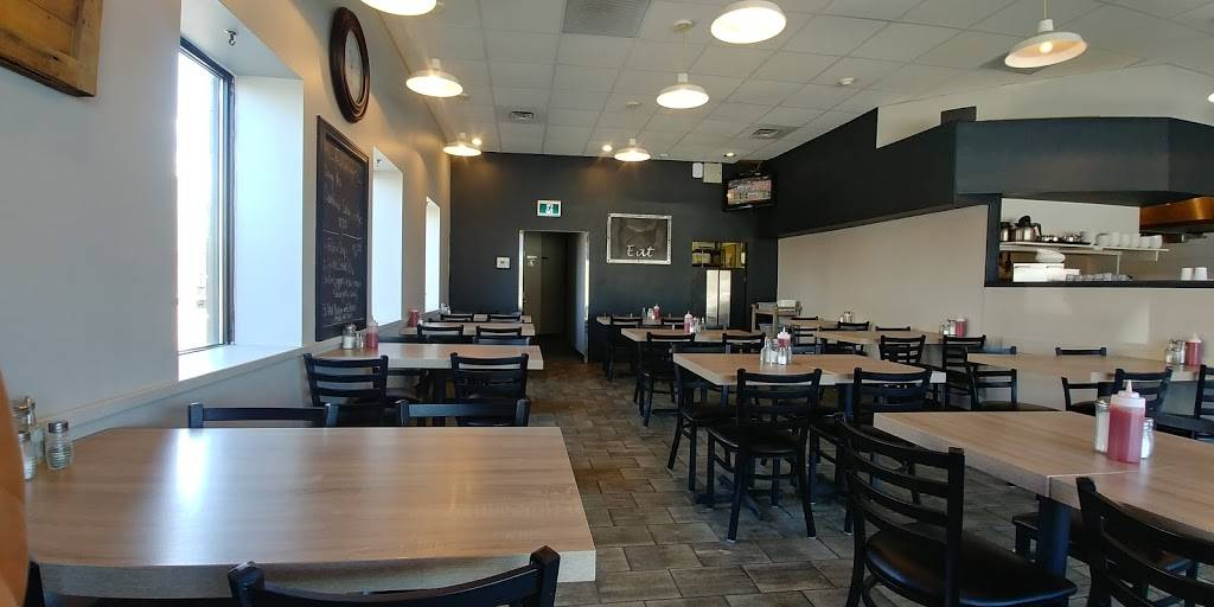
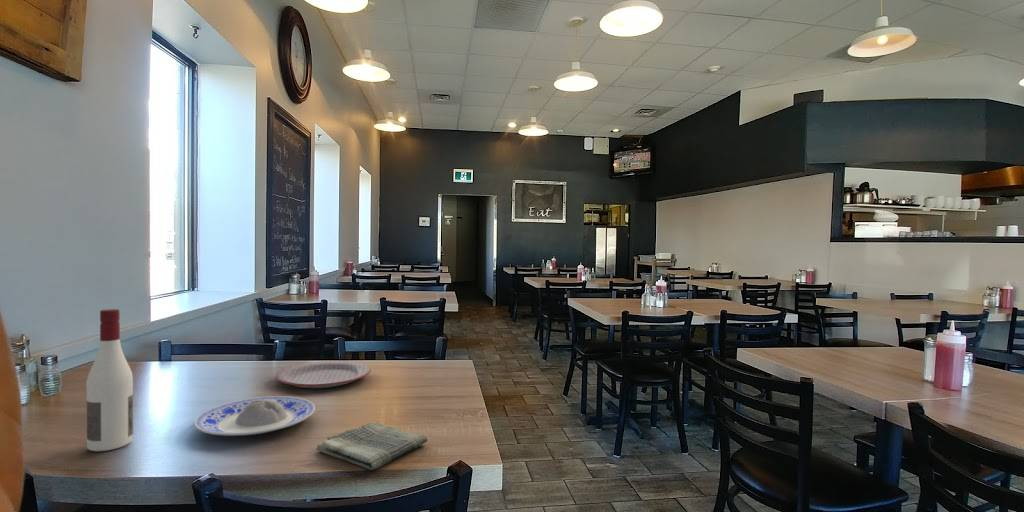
+ dish towel (372, 441)
+ plate (257, 412)
+ alcohol (110, 377)
+ plate (324, 375)
